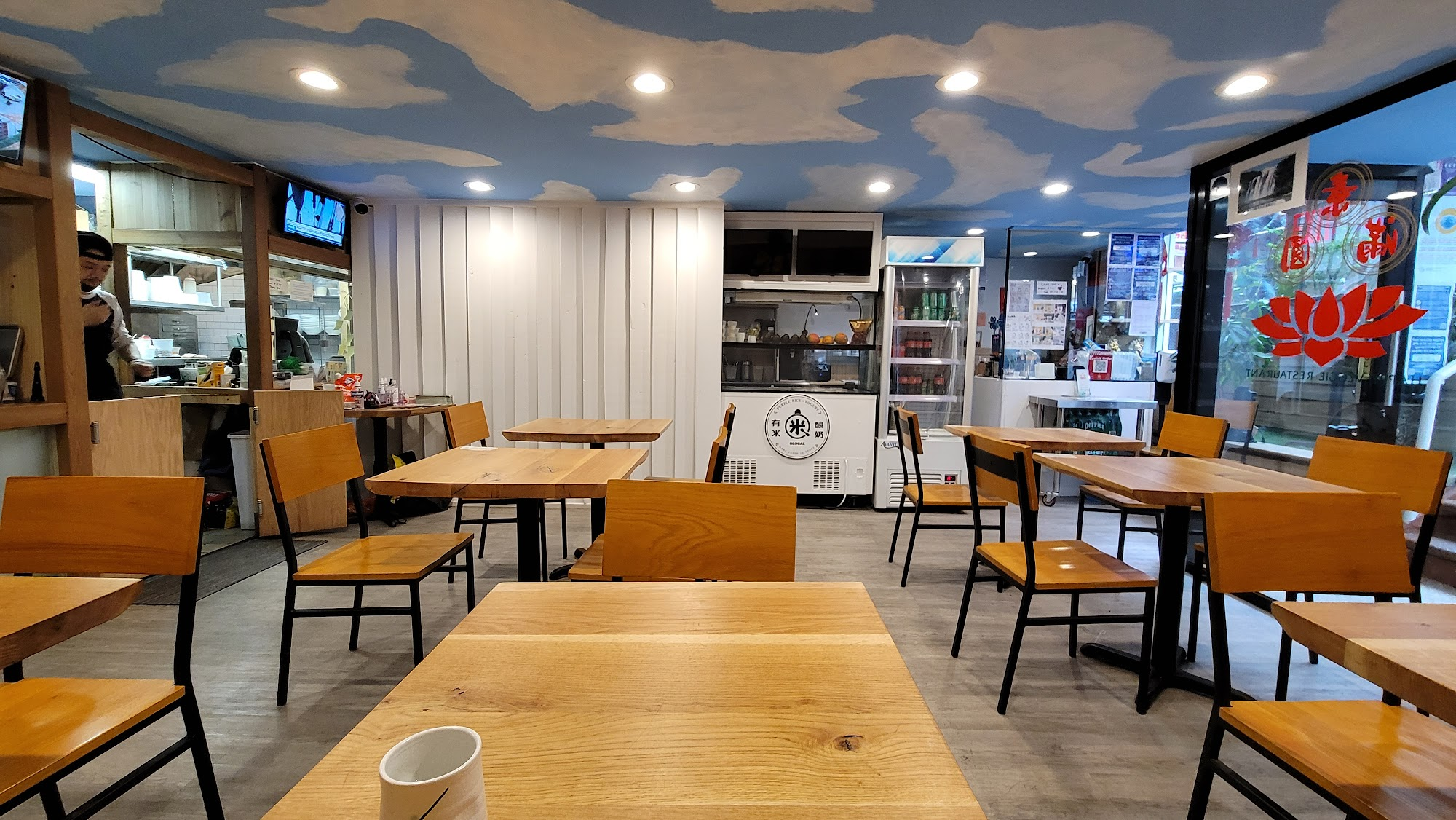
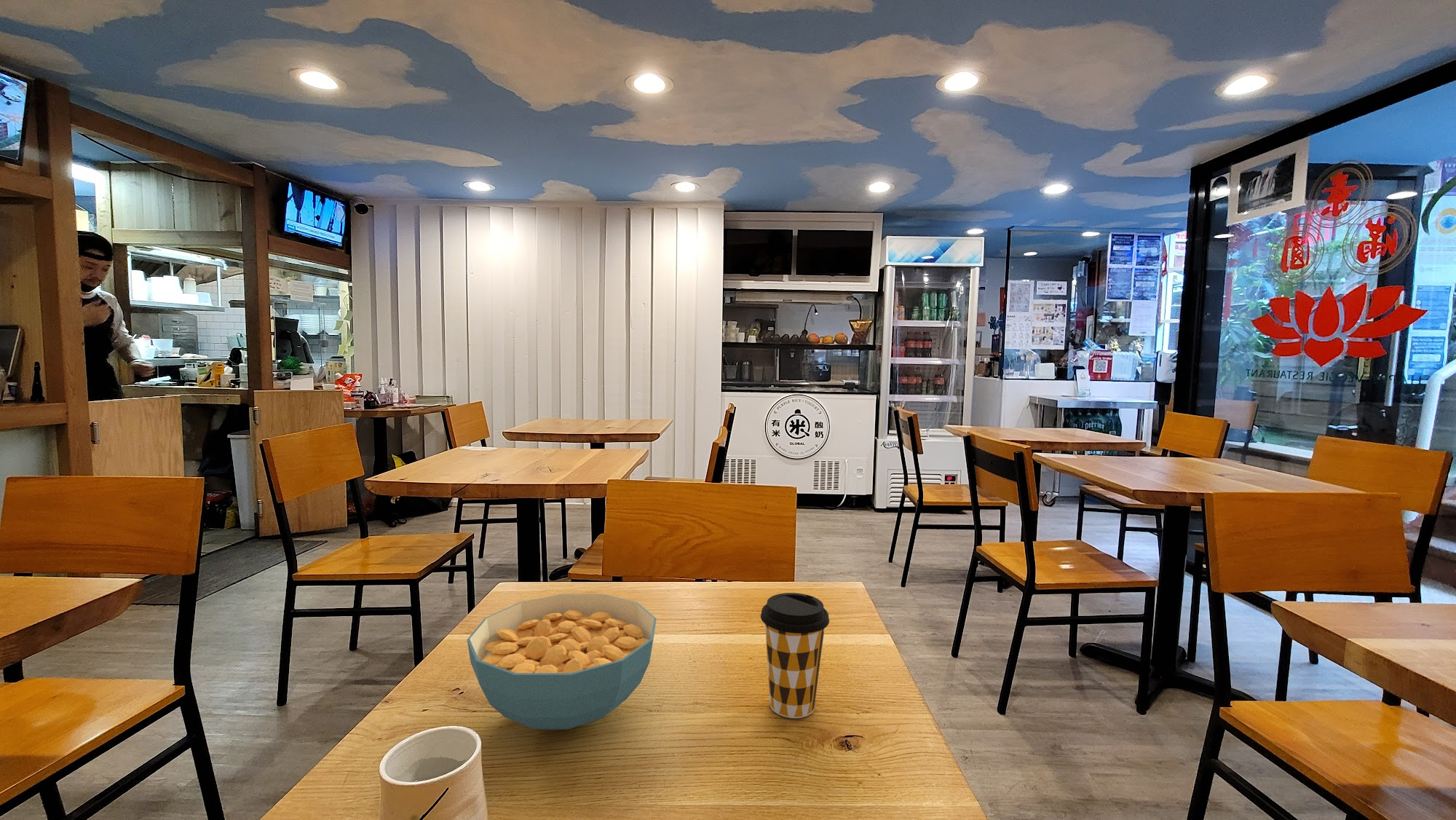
+ cereal bowl (566, 671)
+ coffee cup (793, 655)
